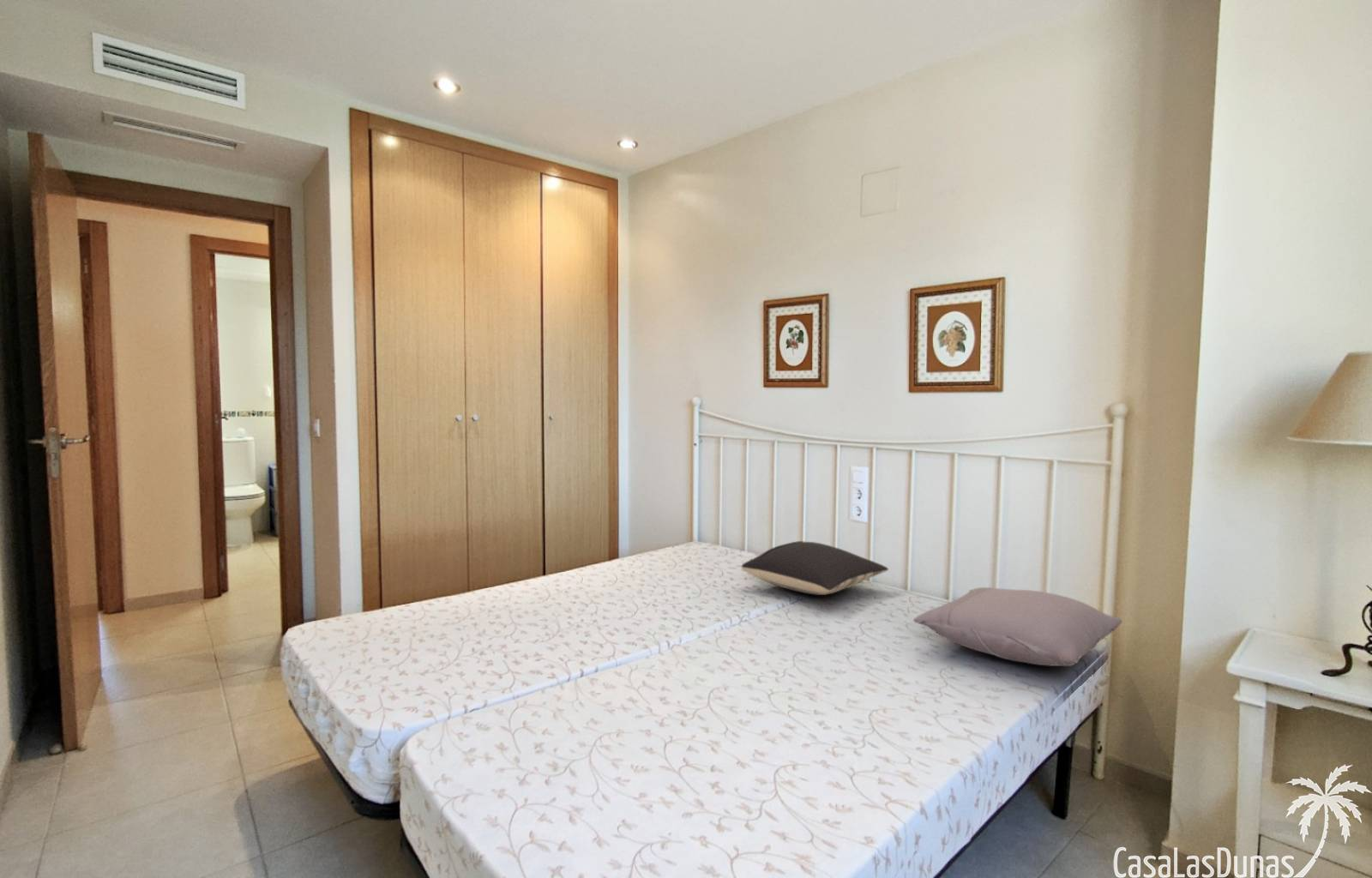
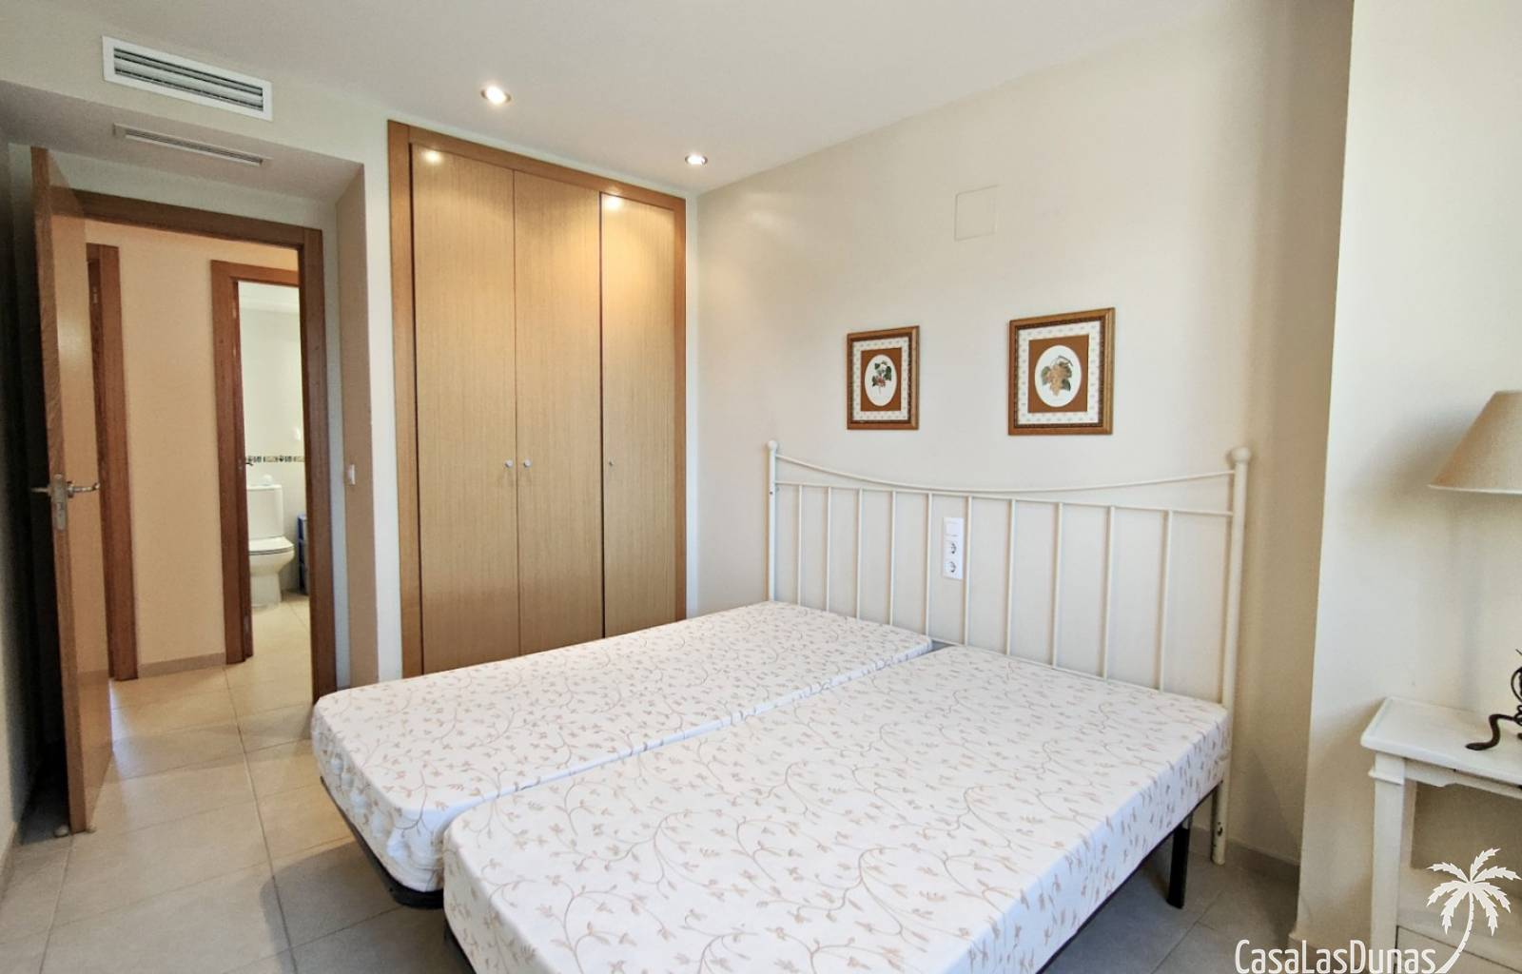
- pillow (815, 568)
- pillow (1015, 622)
